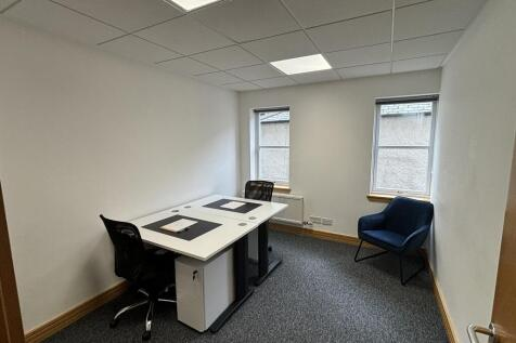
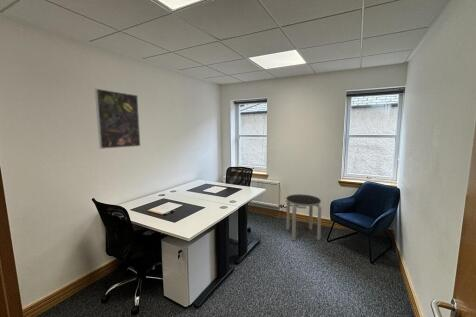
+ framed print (119, 120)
+ side table (309, 216)
